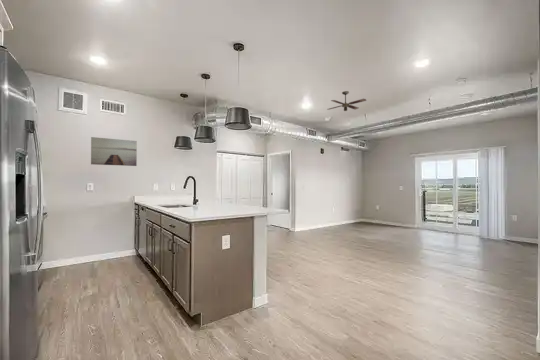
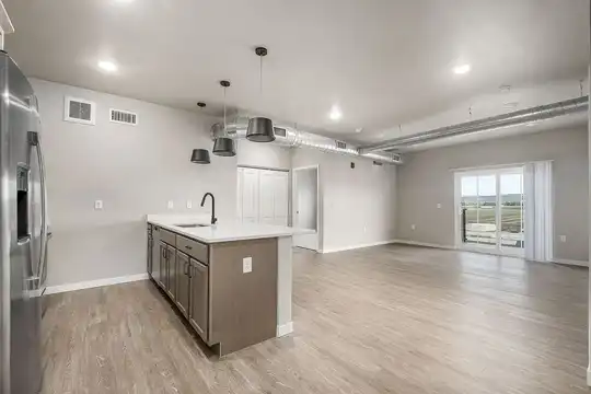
- wall art (114, 152)
- ceiling fan (345, 101)
